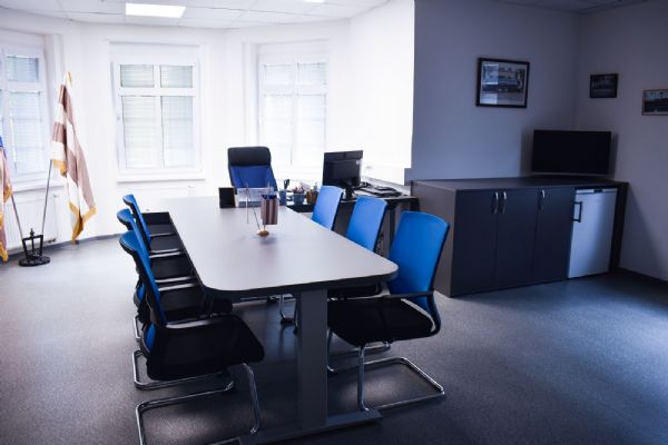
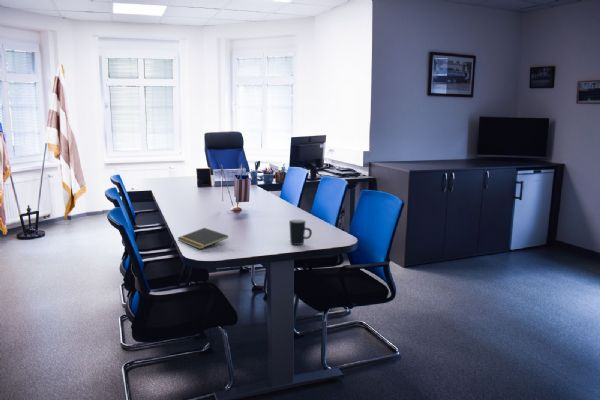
+ mug (300, 232)
+ notepad (202, 237)
